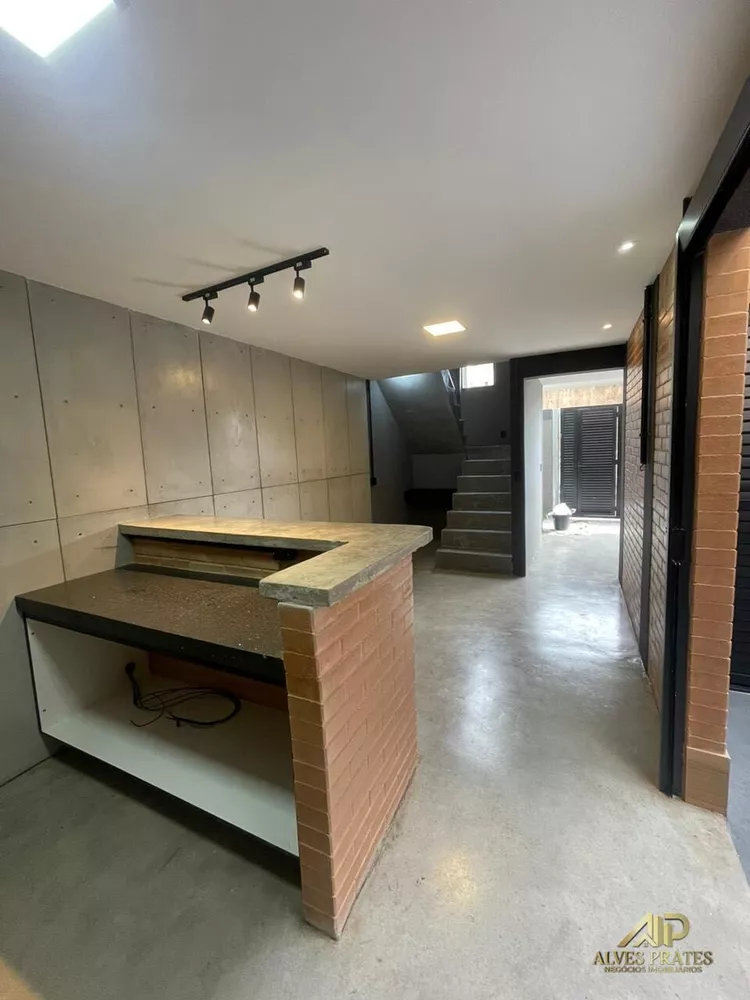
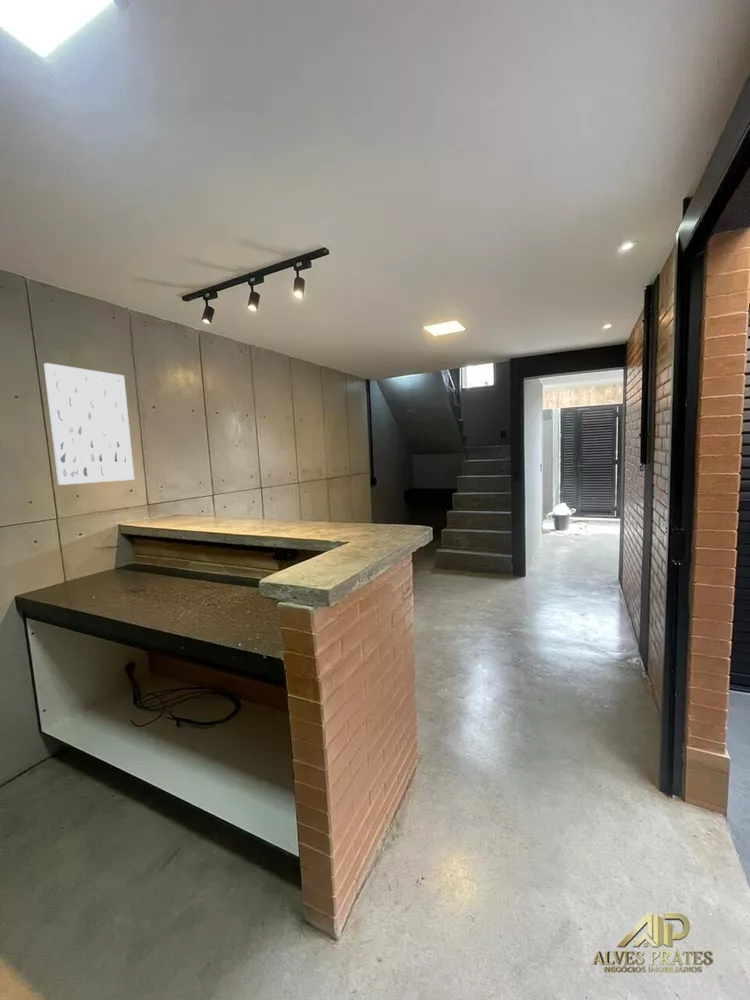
+ wall art (93, 426)
